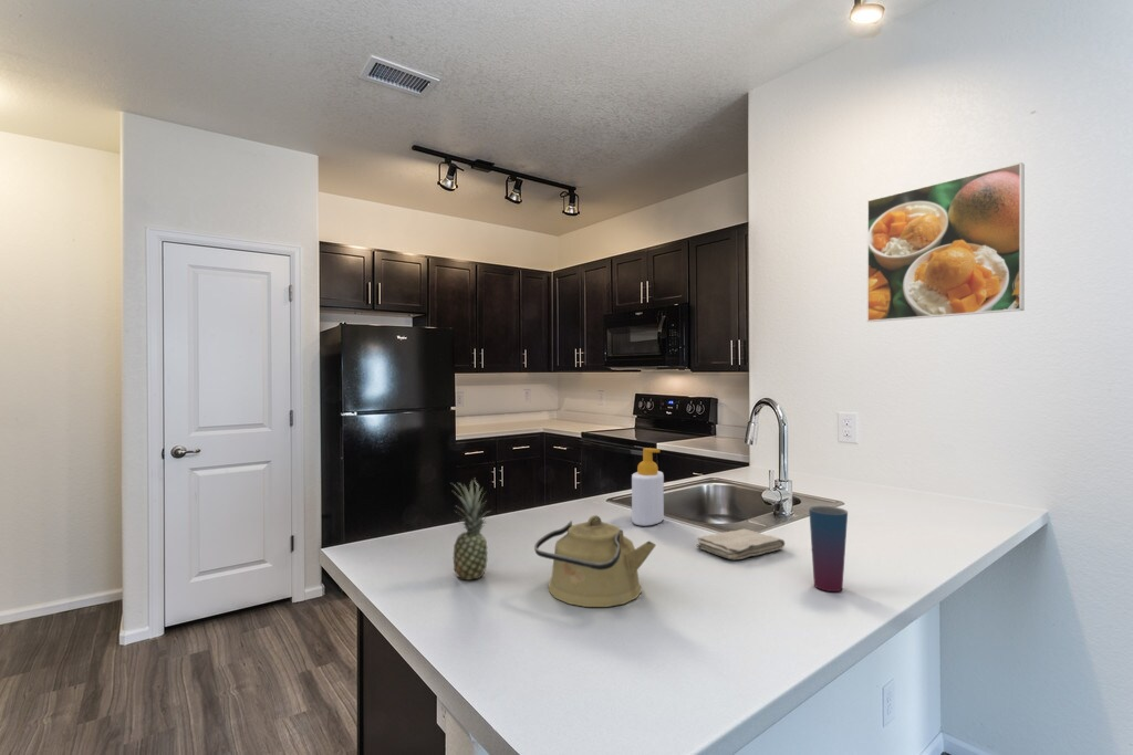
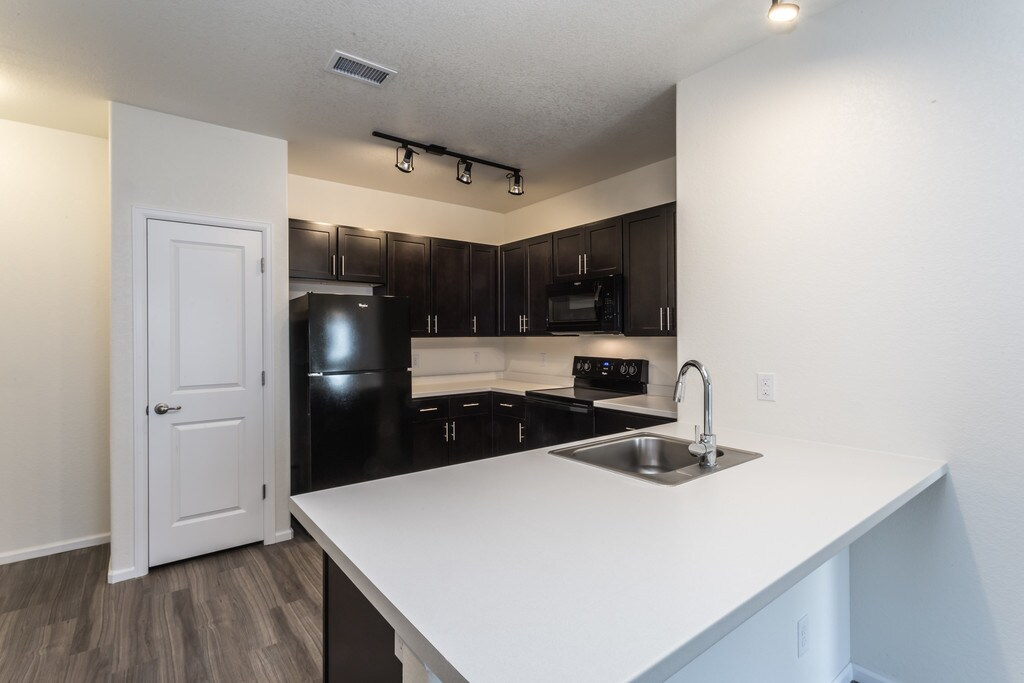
- soap bottle (647, 484)
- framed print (938, 250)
- fruit (470, 526)
- cup (828, 548)
- washcloth (739, 542)
- kettle (602, 554)
